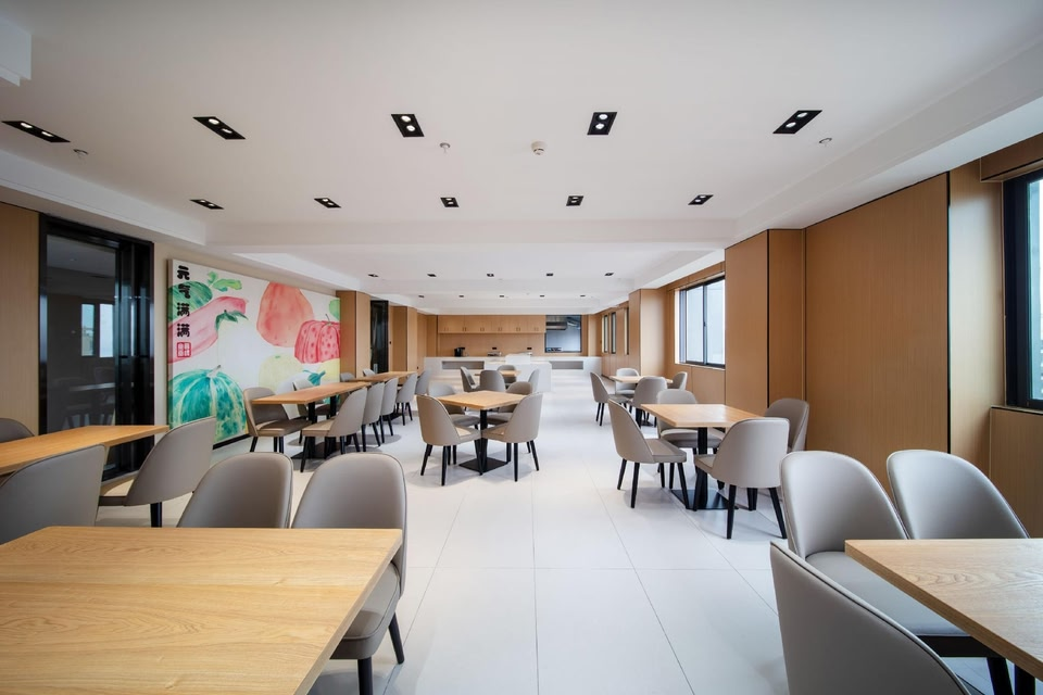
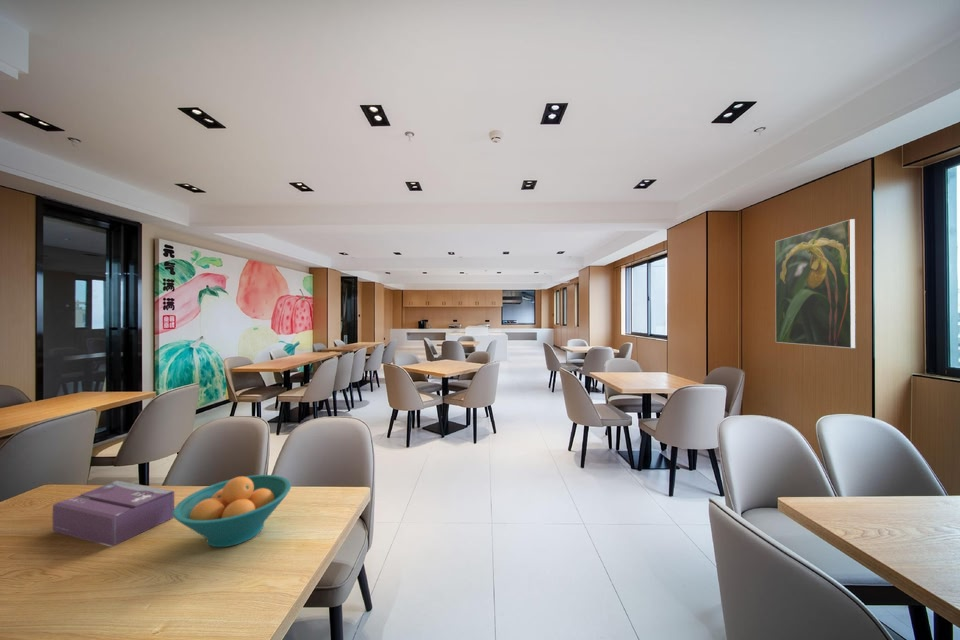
+ fruit bowl (236, 505)
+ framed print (810, 288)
+ tissue box (115, 510)
